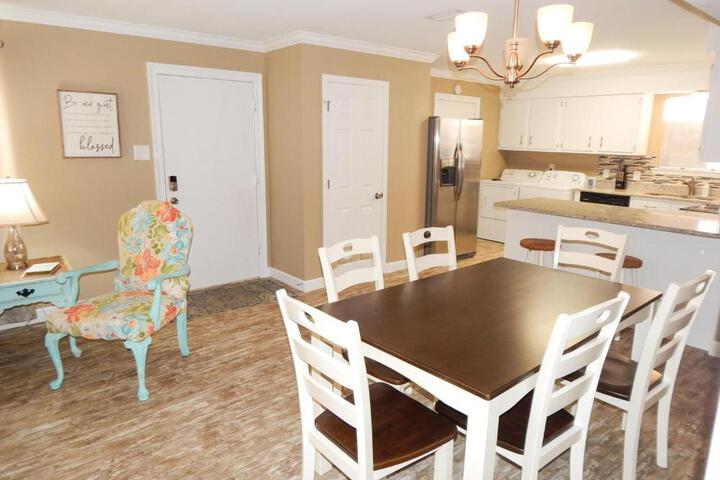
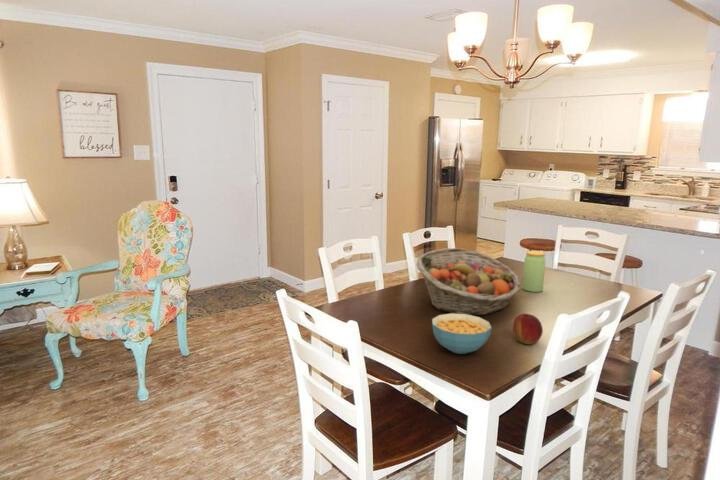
+ jar (534, 271)
+ apple (527, 328)
+ fruit basket (467, 279)
+ cereal bowl (460, 336)
